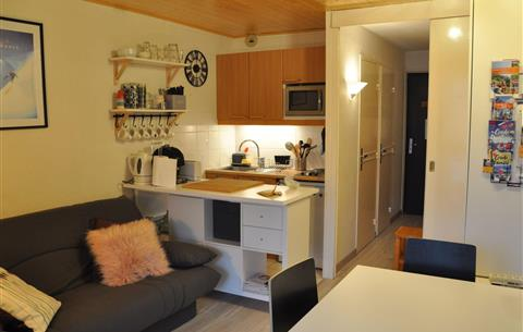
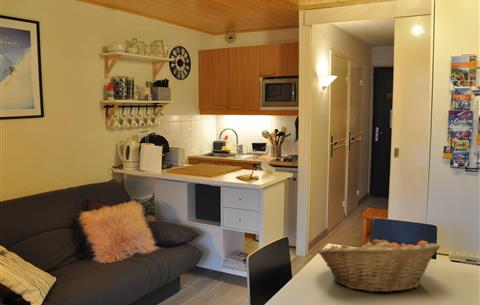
+ fruit basket (377, 258)
